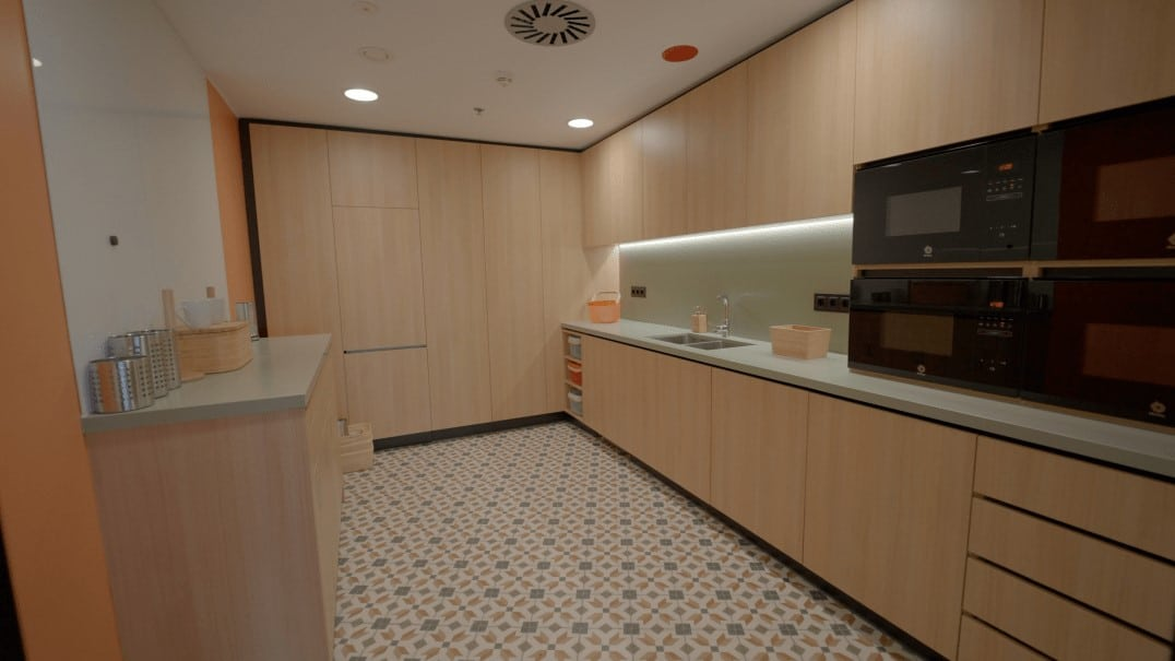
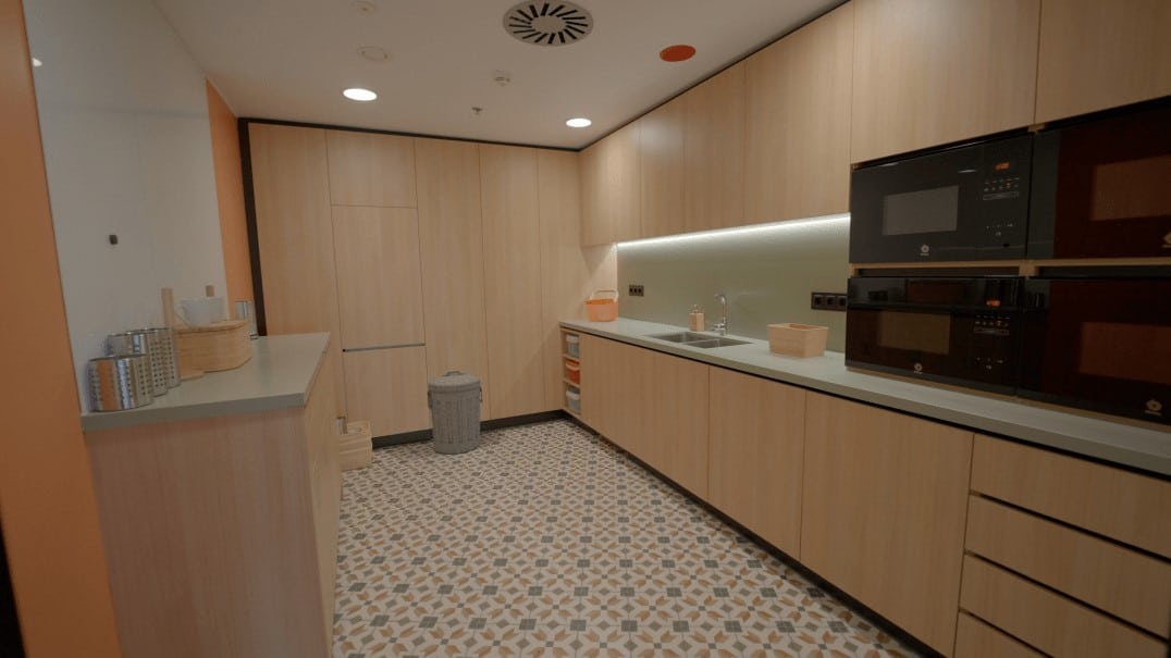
+ trash can (455, 409)
